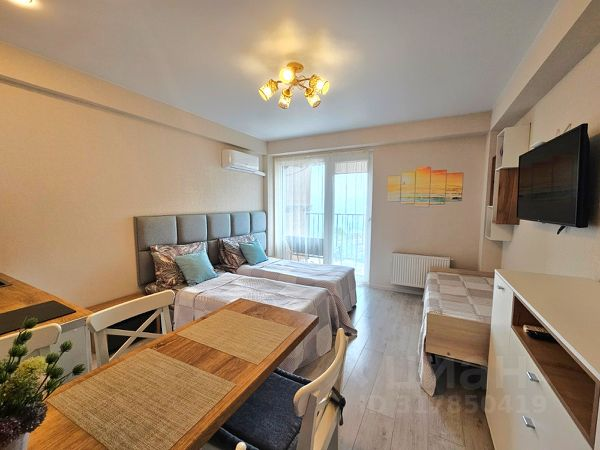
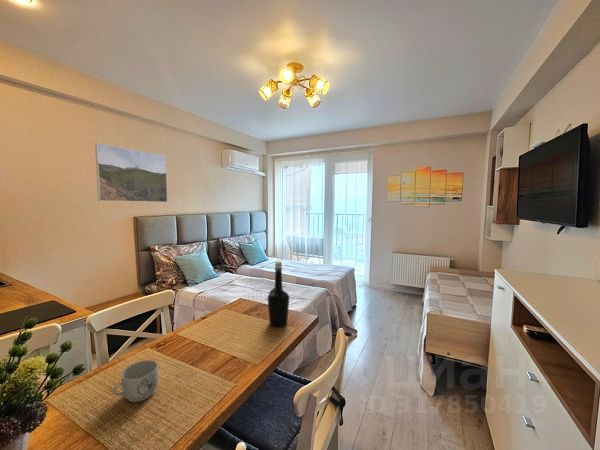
+ mug (135, 384)
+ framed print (135, 176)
+ bottle (278, 292)
